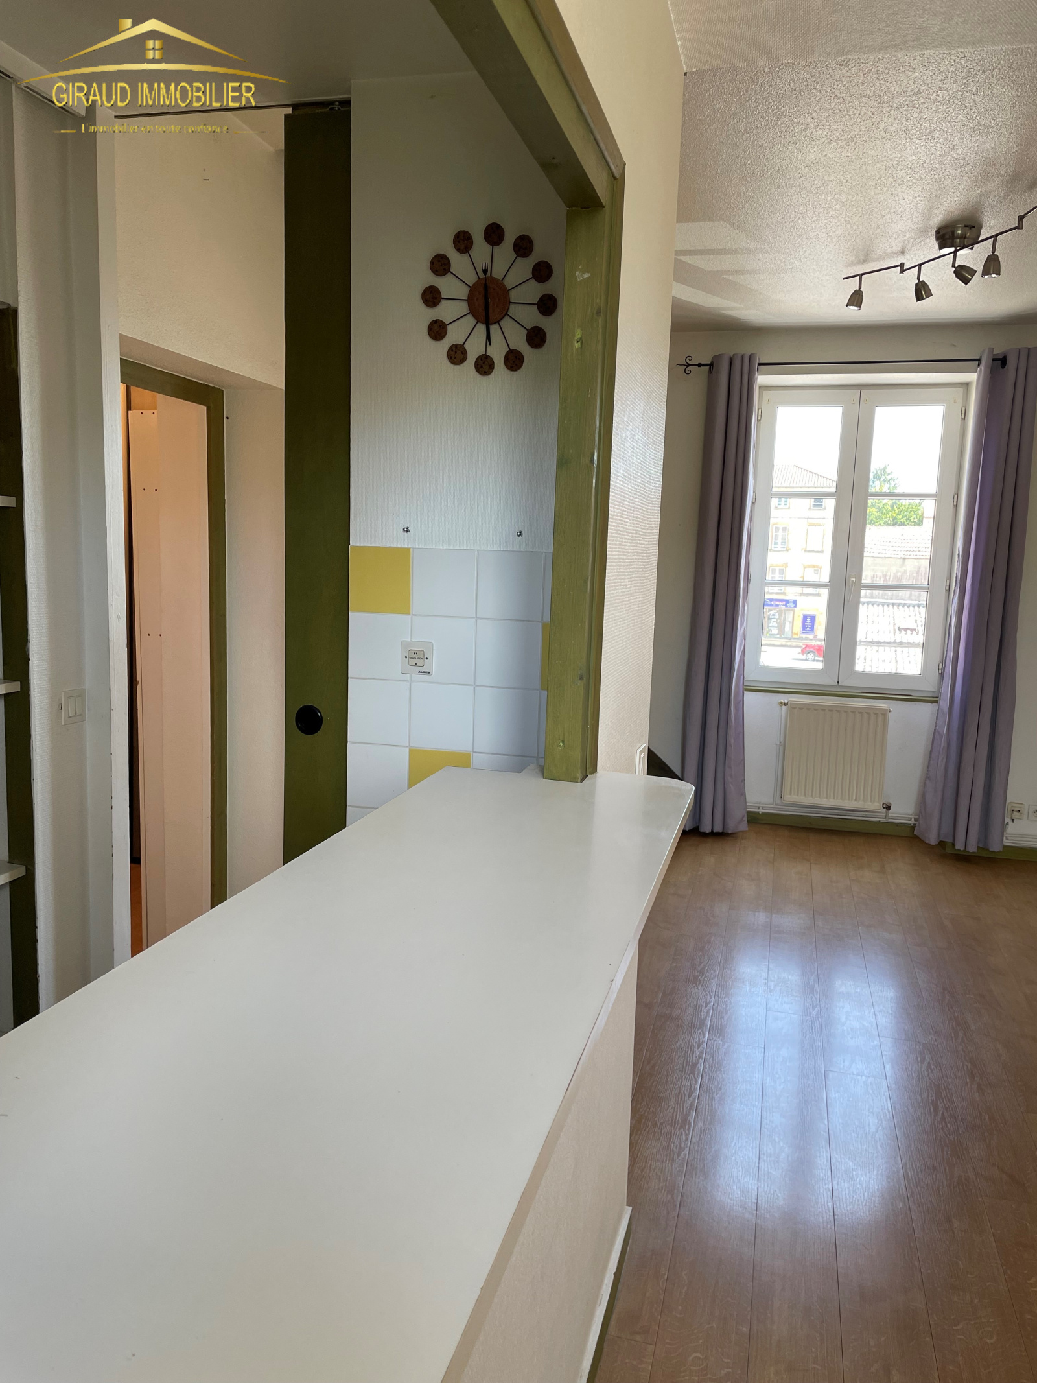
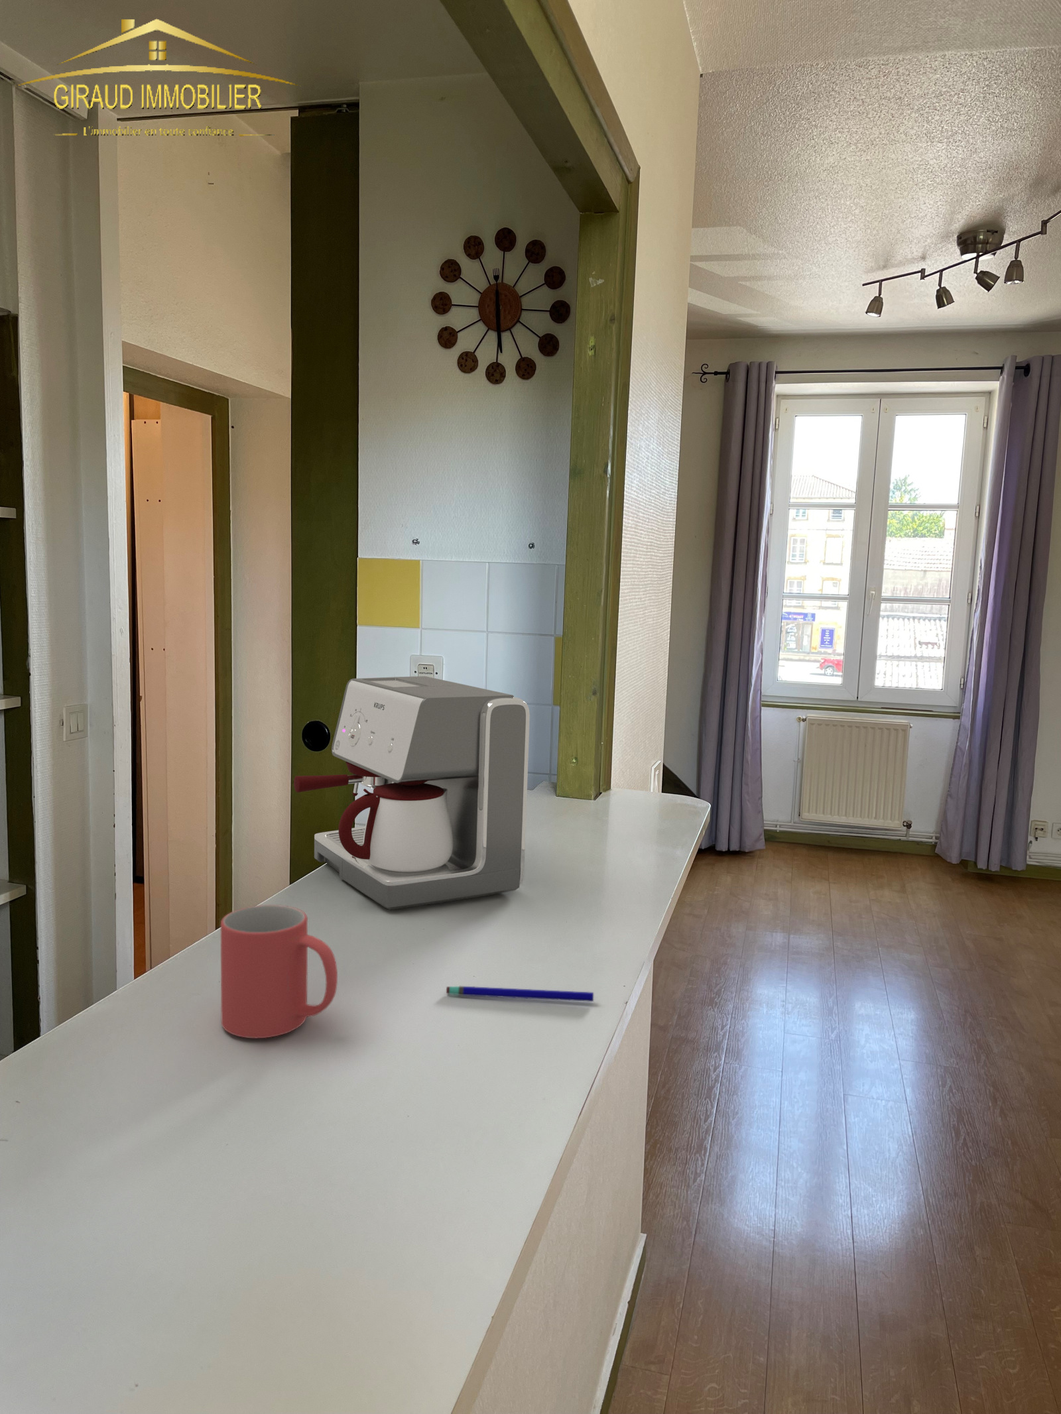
+ pen (519, 993)
+ coffee maker (418, 780)
+ mug (281, 973)
